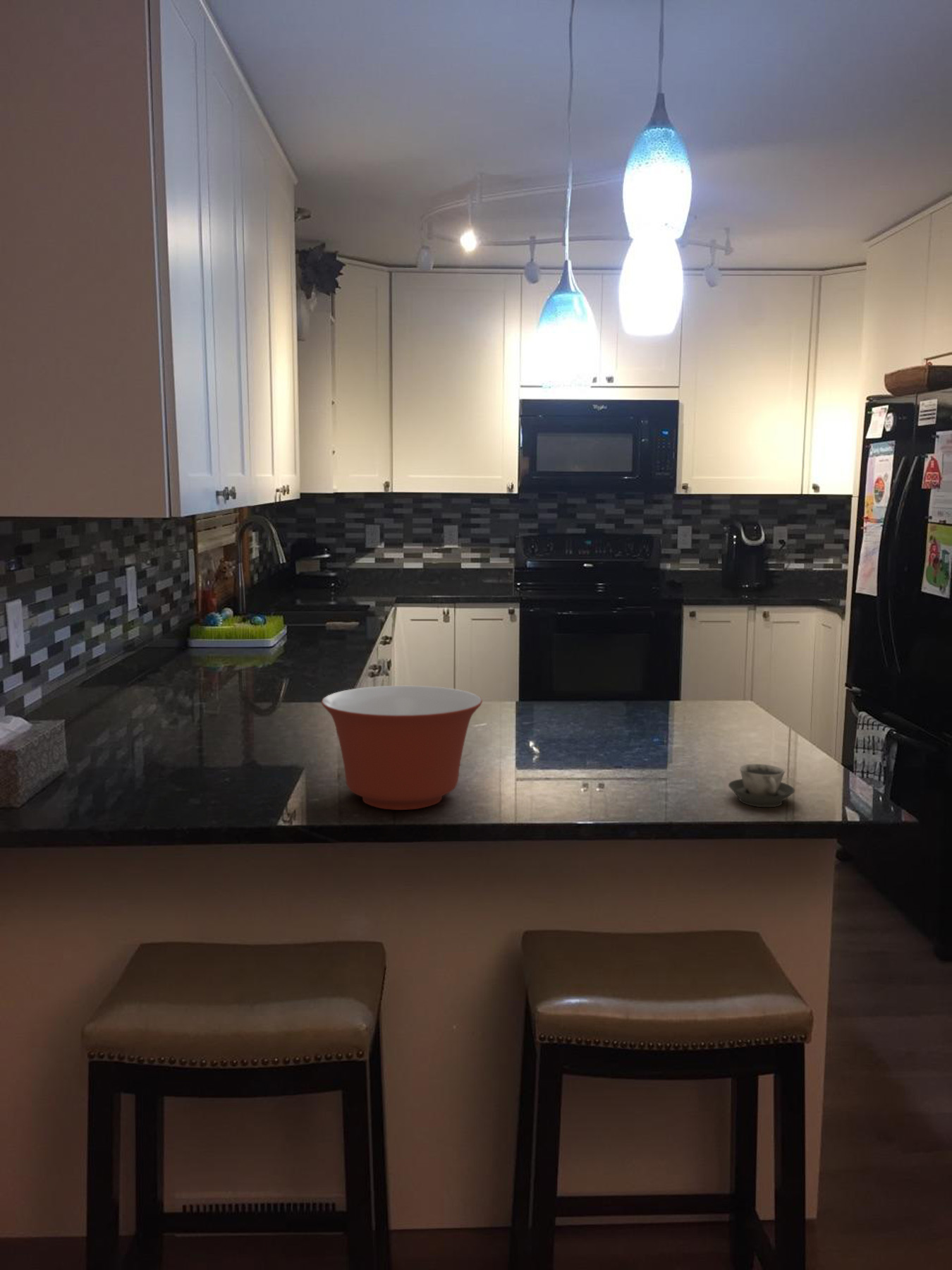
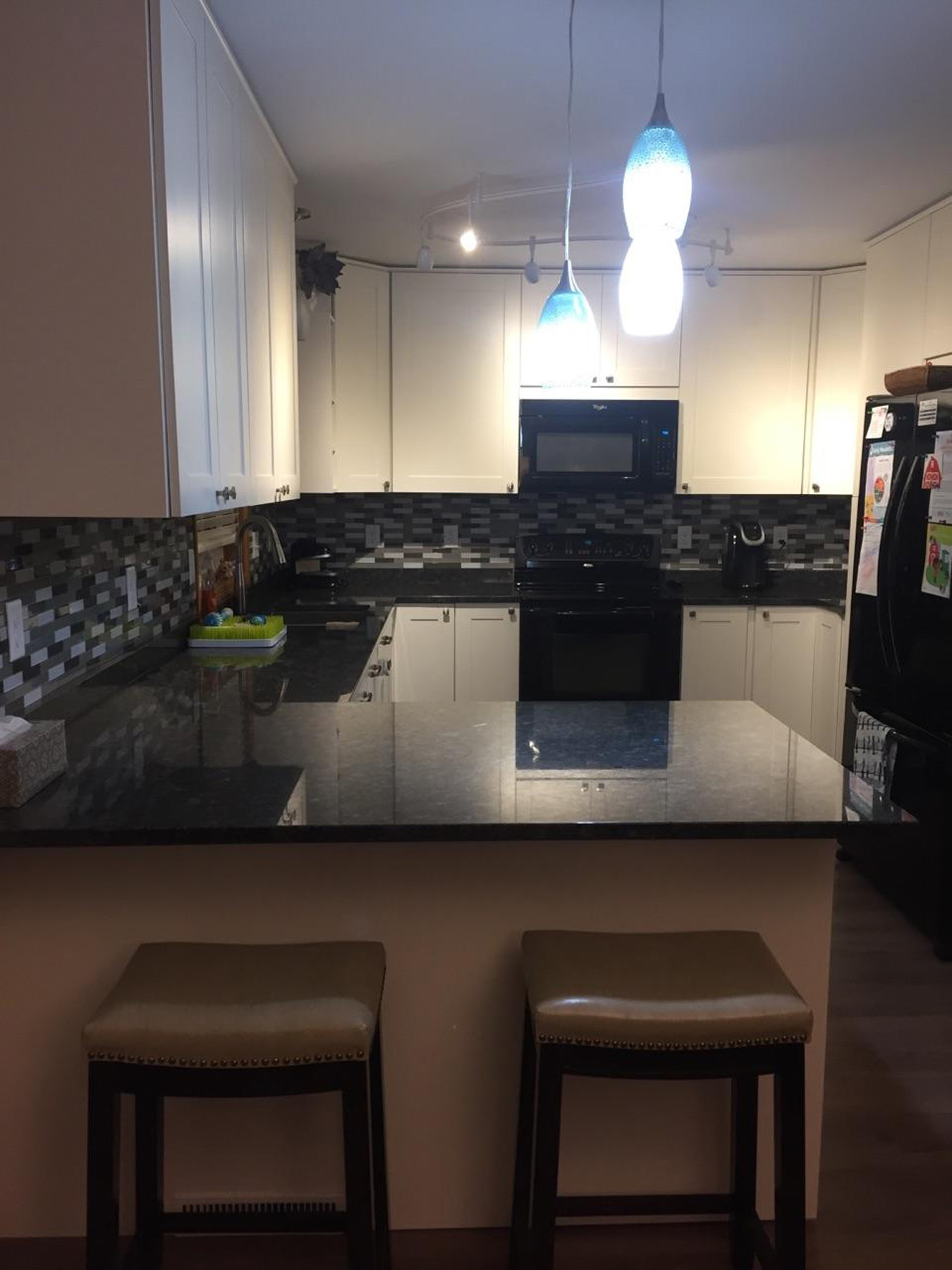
- mixing bowl (402, 749)
- cup (761, 785)
